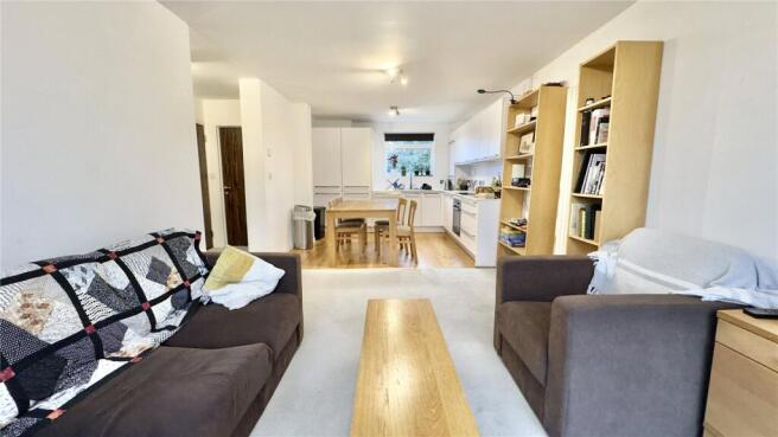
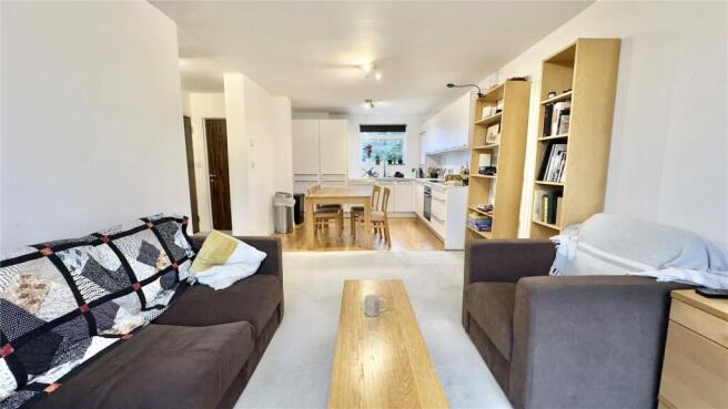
+ mug (375, 305)
